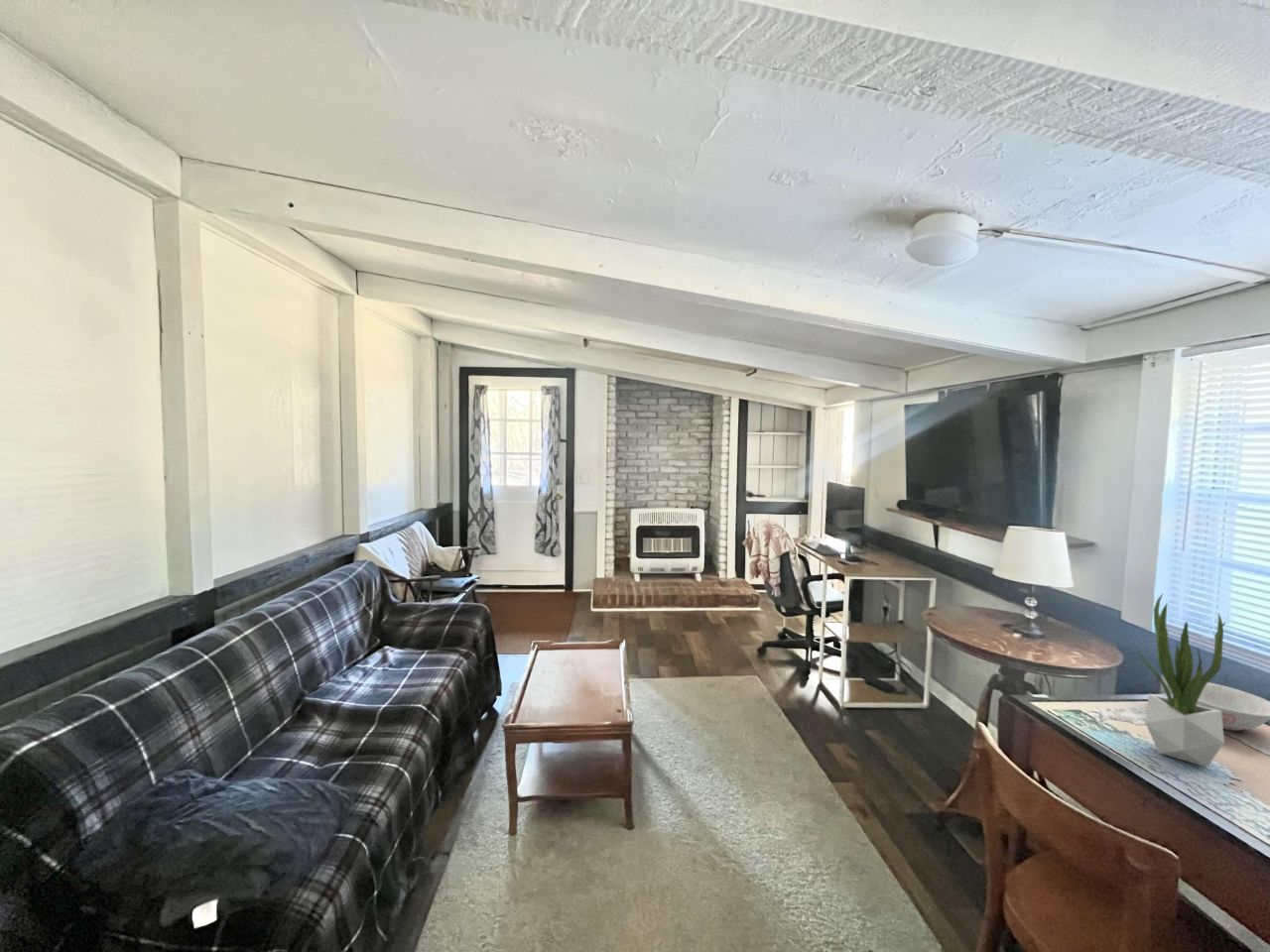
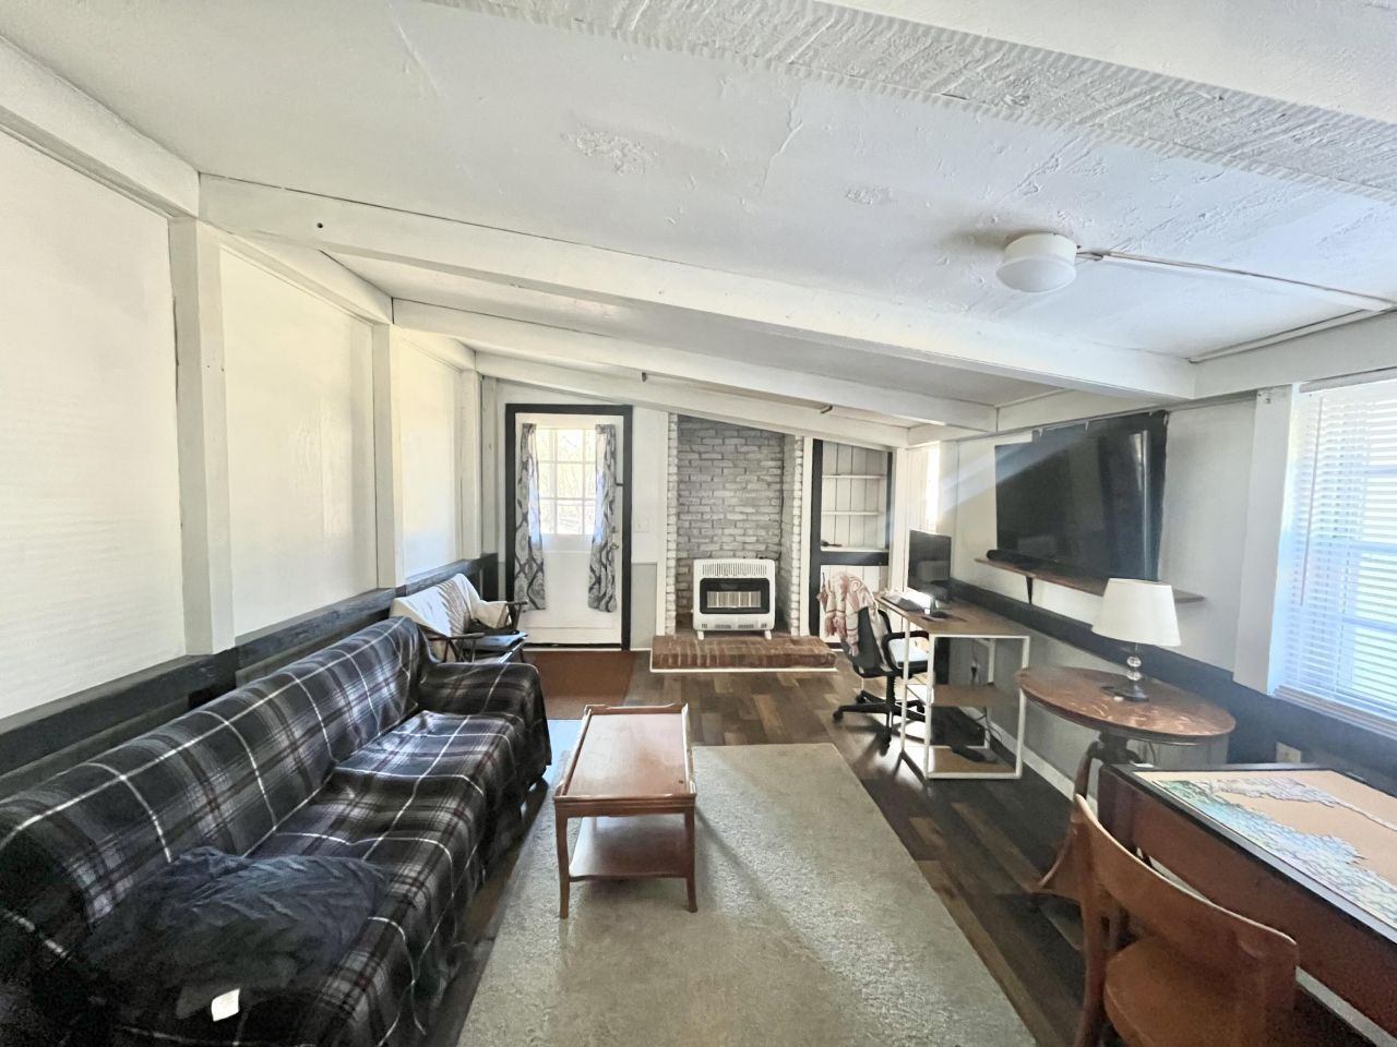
- bowl (1220, 709)
- potted plant (1181, 679)
